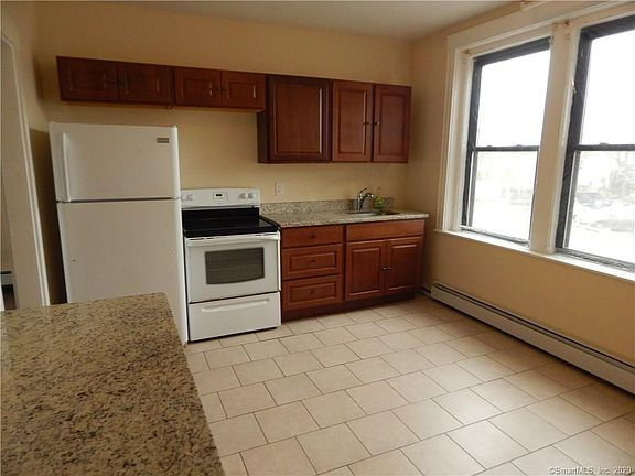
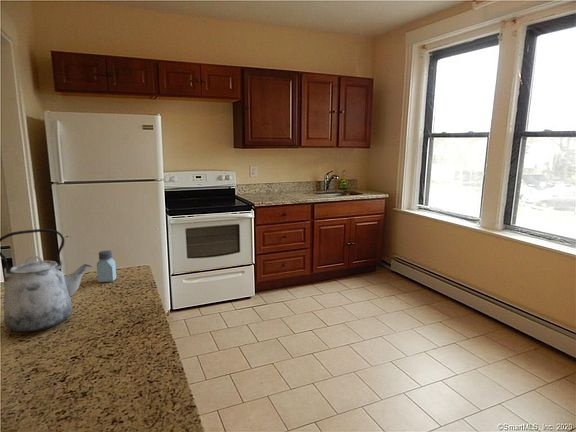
+ kettle (48, 275)
+ saltshaker (106, 266)
